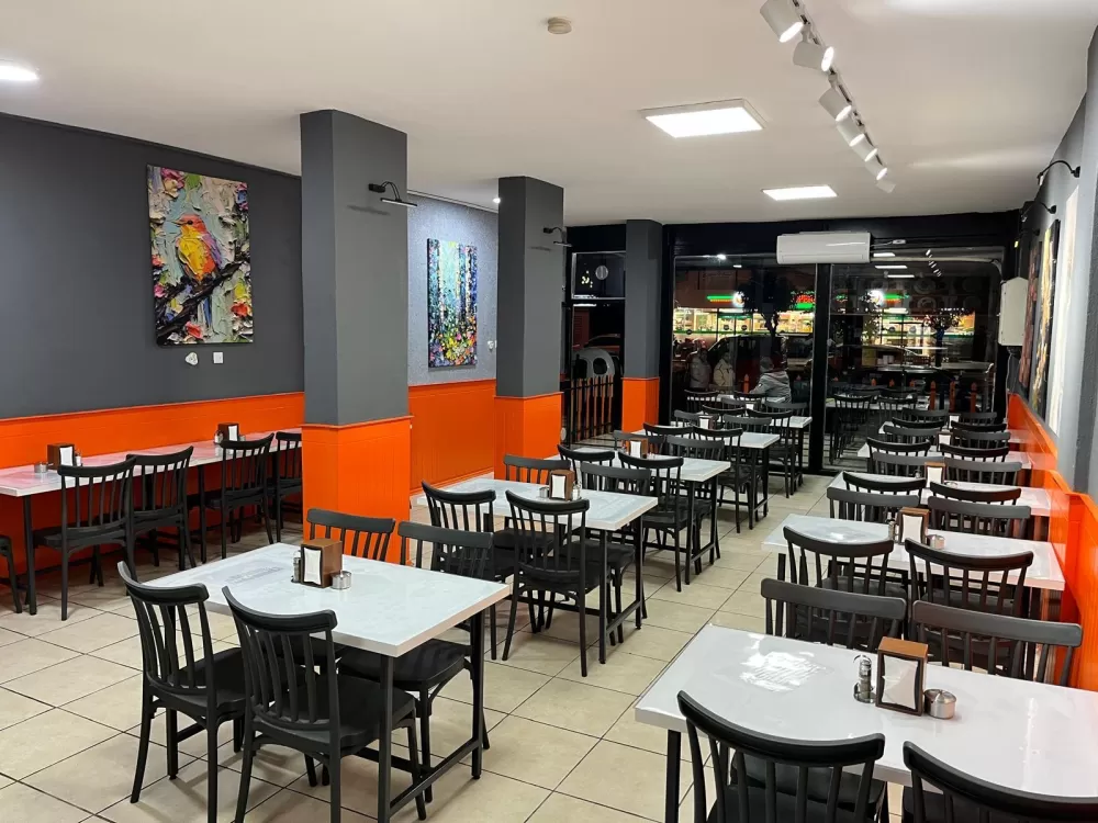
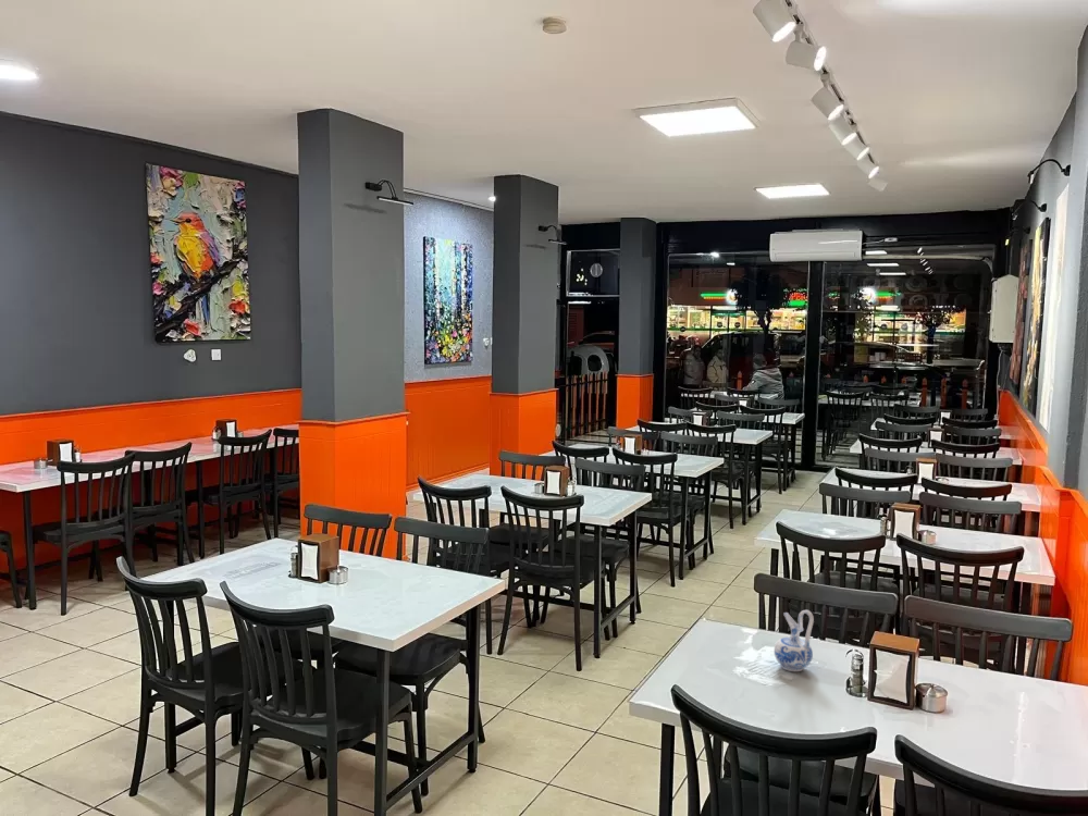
+ ceramic pitcher (793, 638)
